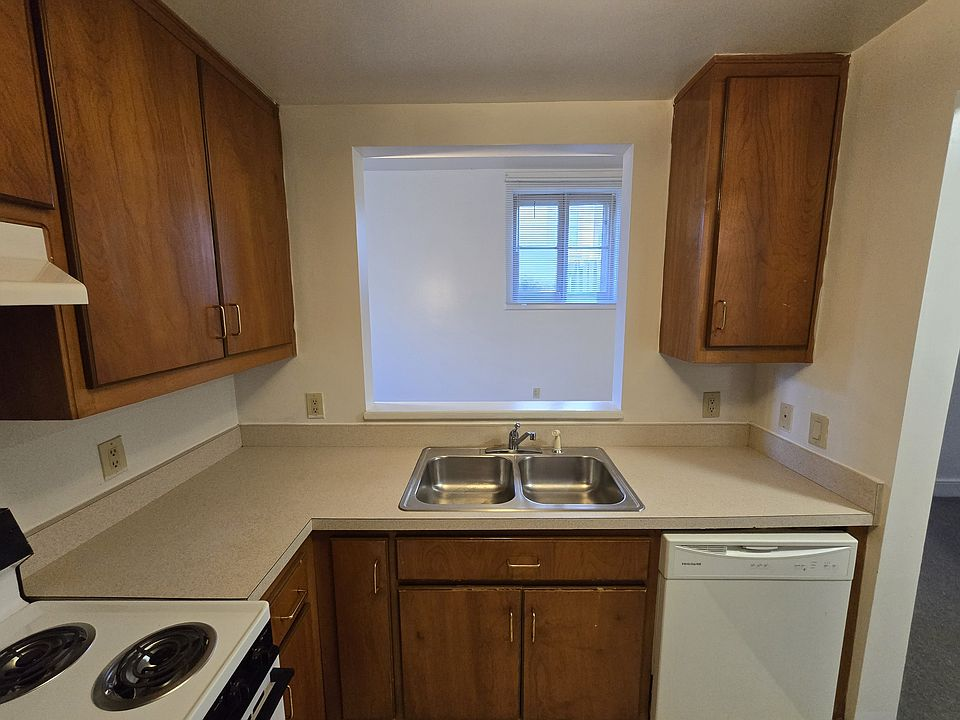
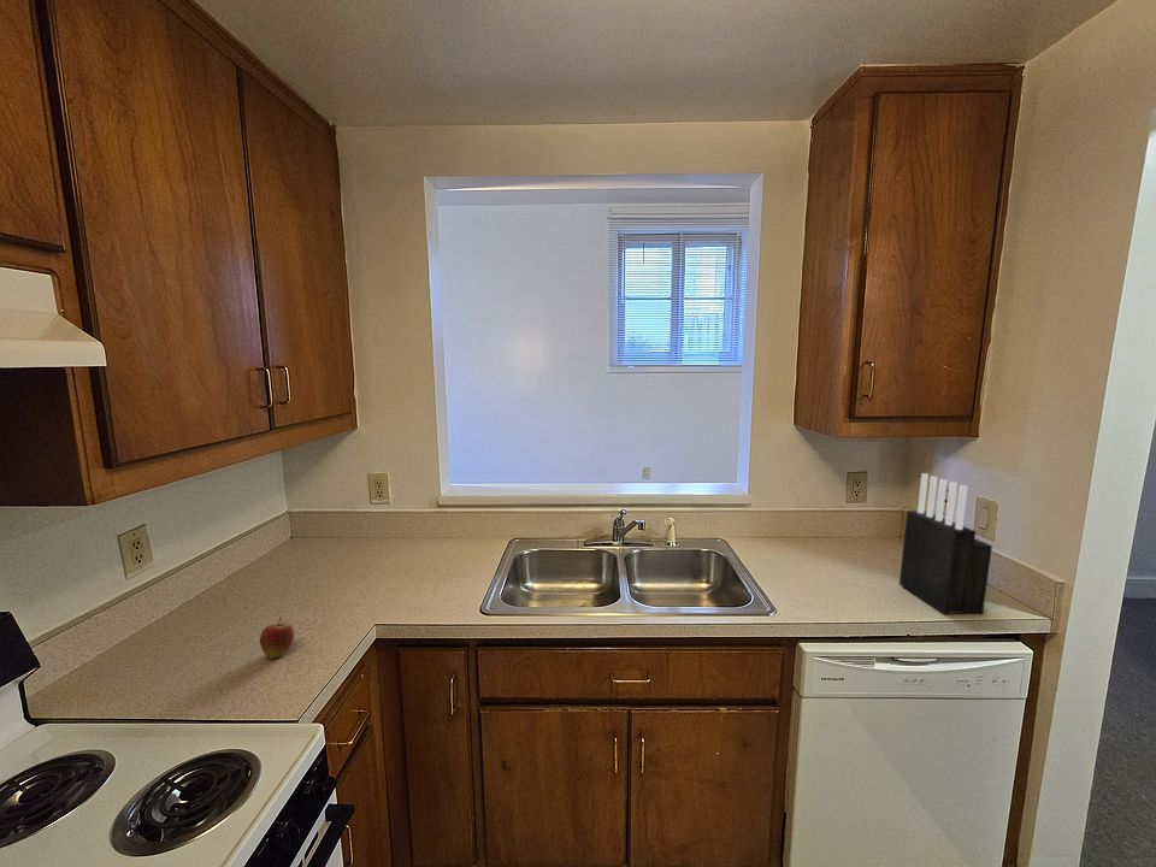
+ fruit (277, 637)
+ knife block (949, 539)
